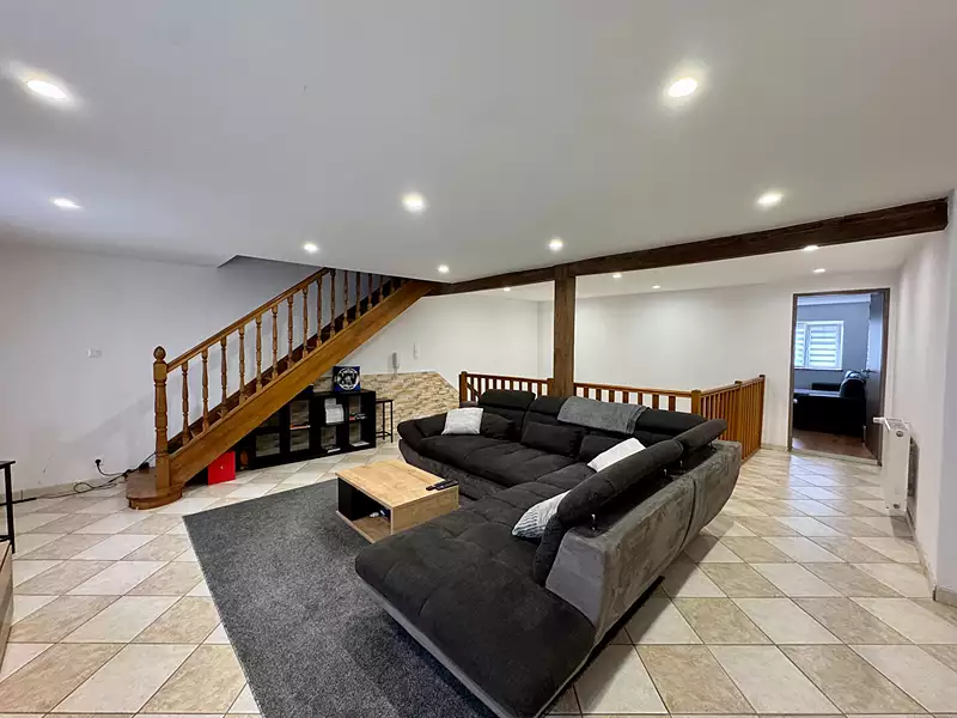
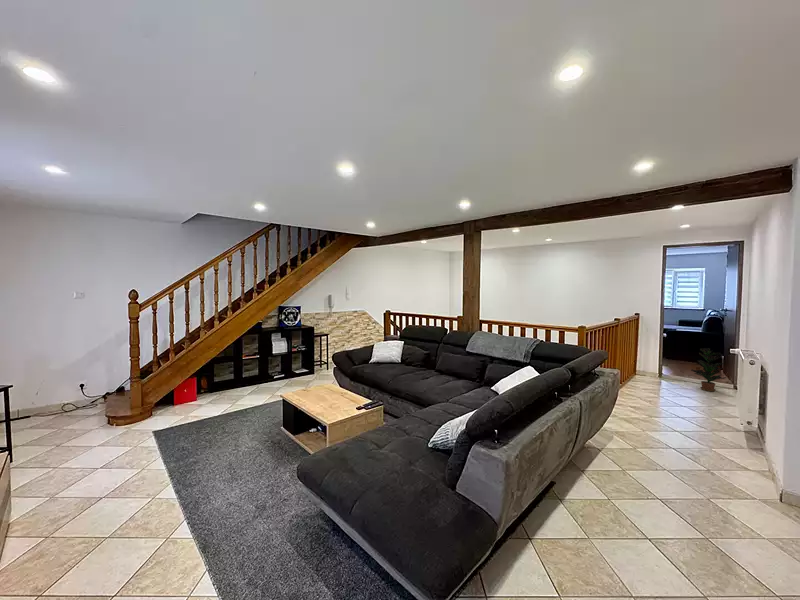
+ potted plant (708, 368)
